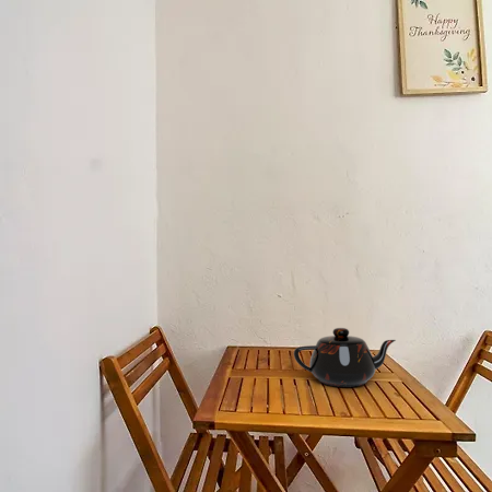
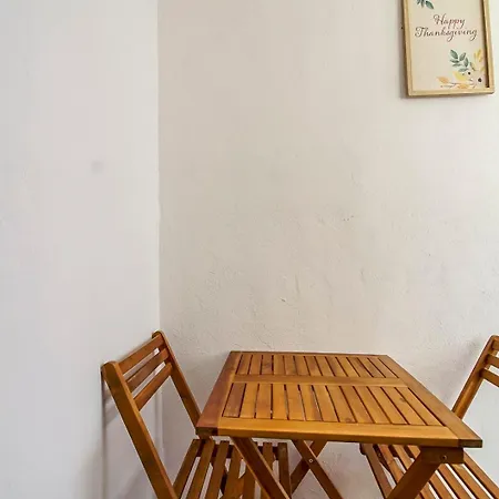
- teapot (344, 354)
